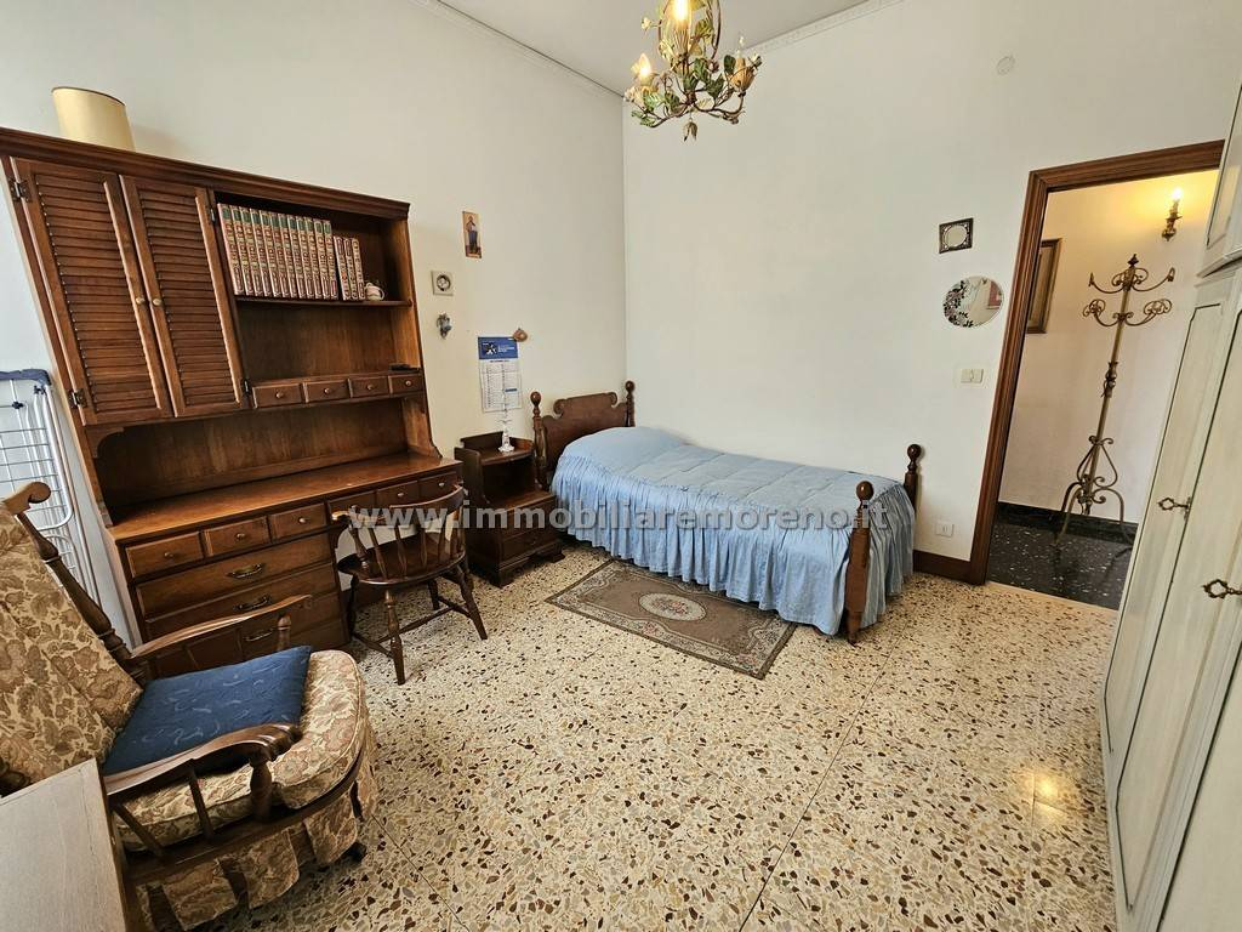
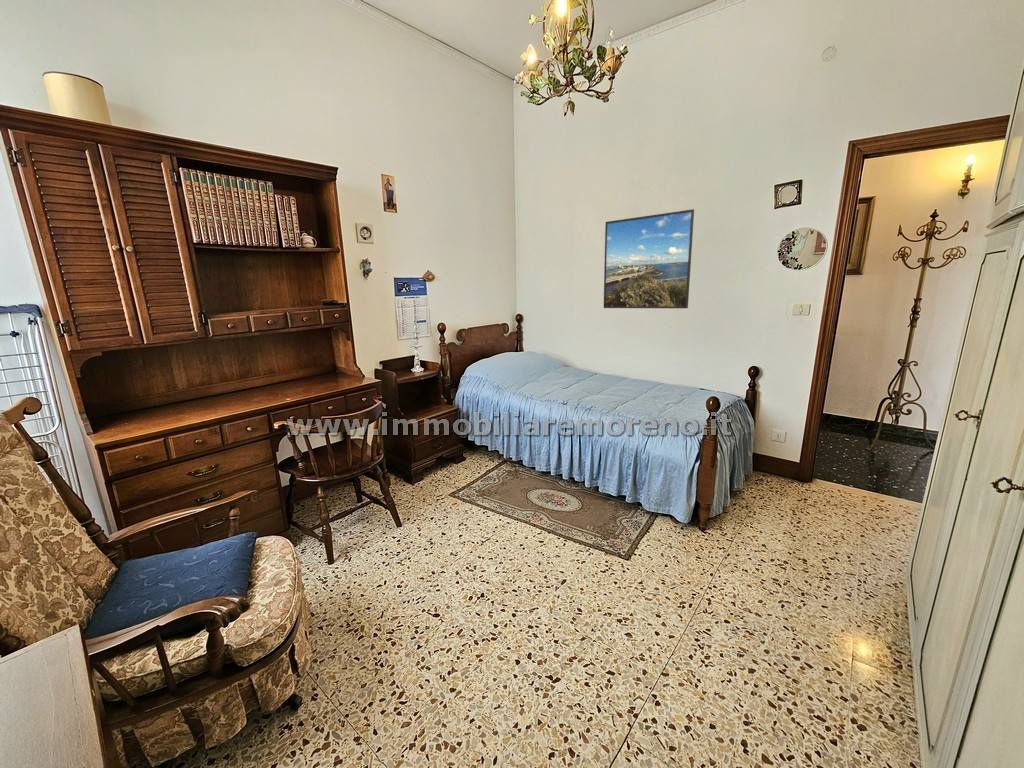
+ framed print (644, 263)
